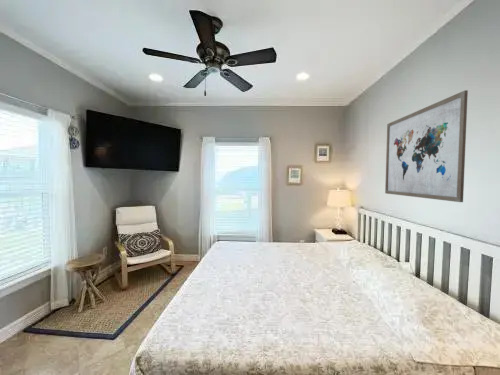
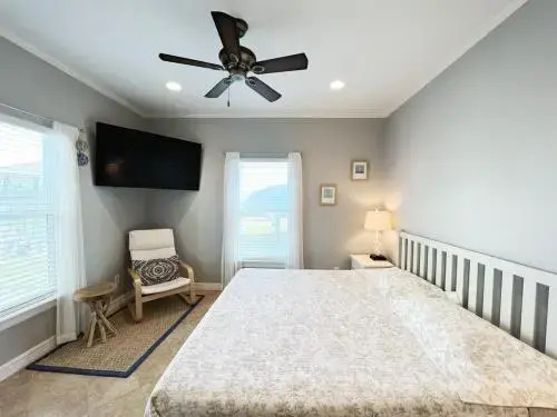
- wall art (416, 154)
